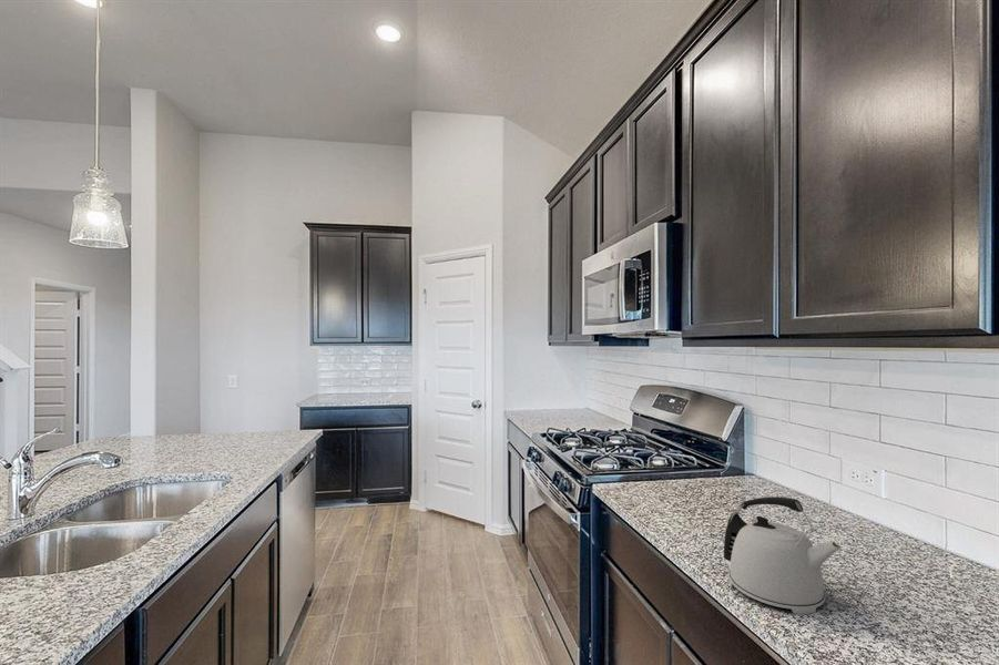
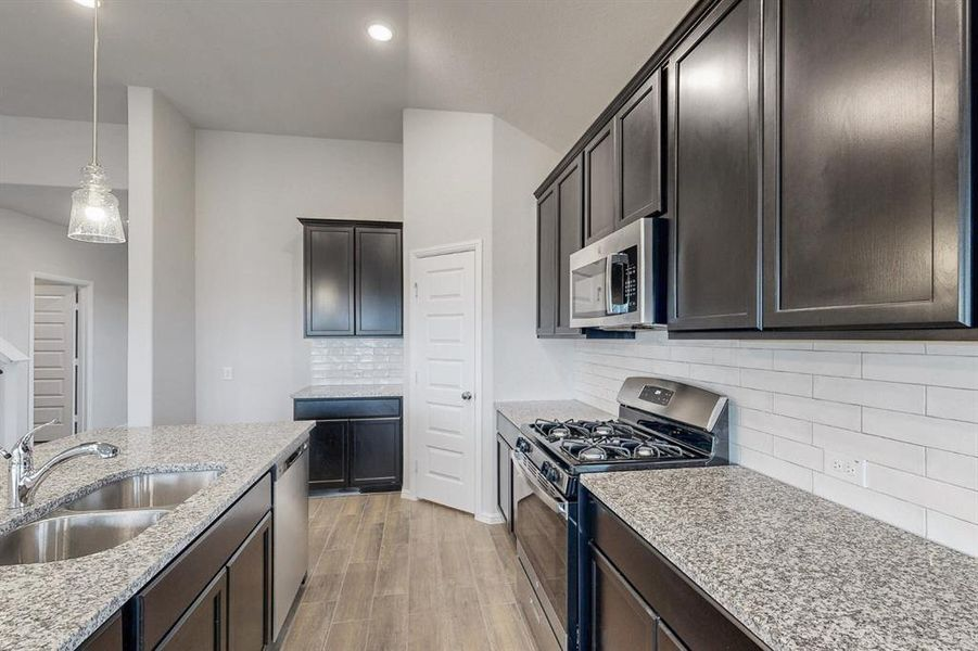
- kettle (777, 542)
